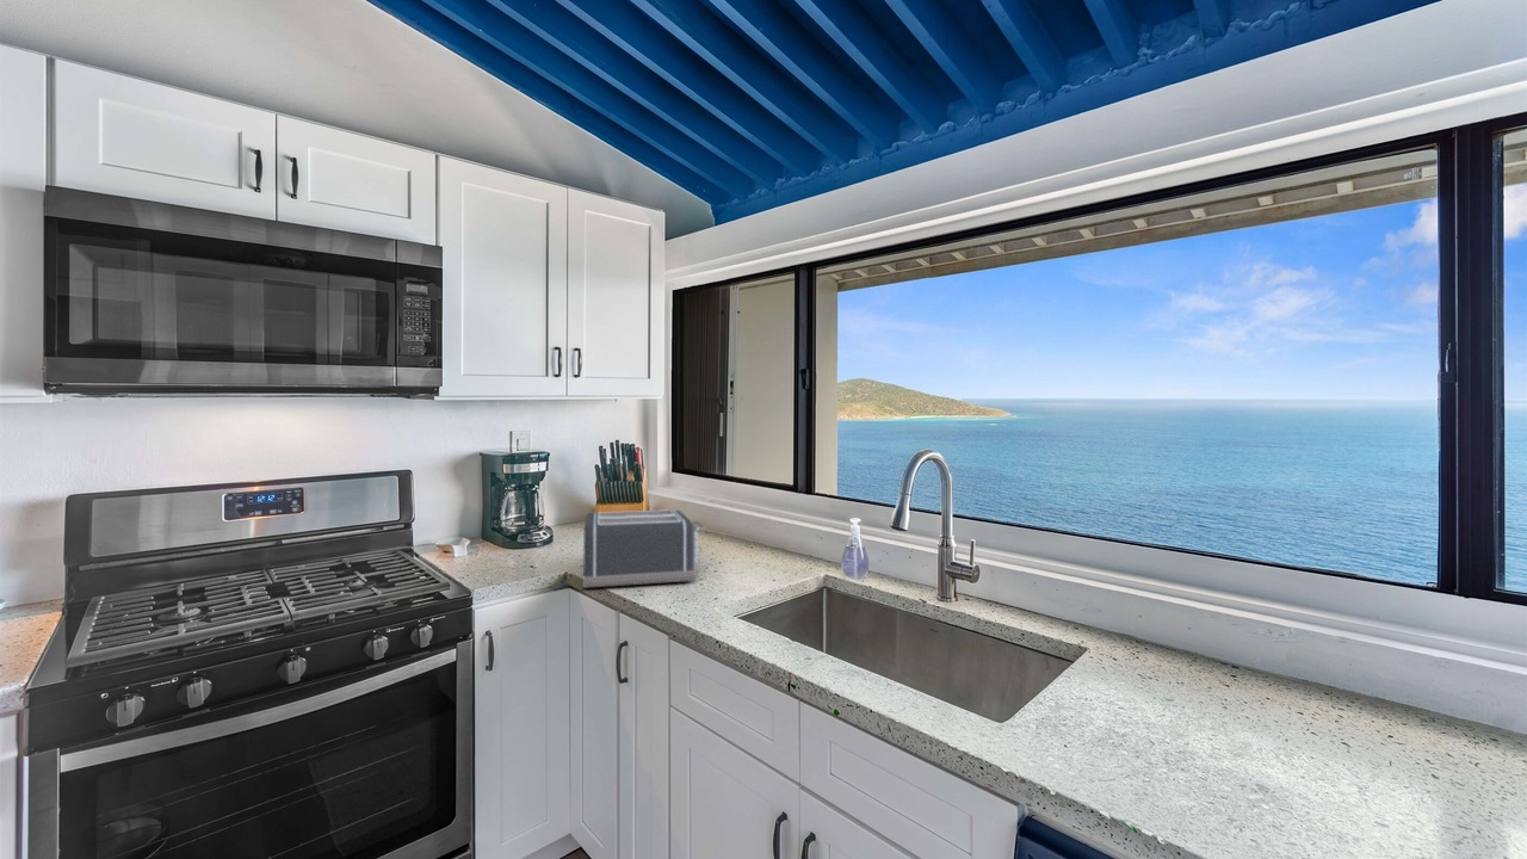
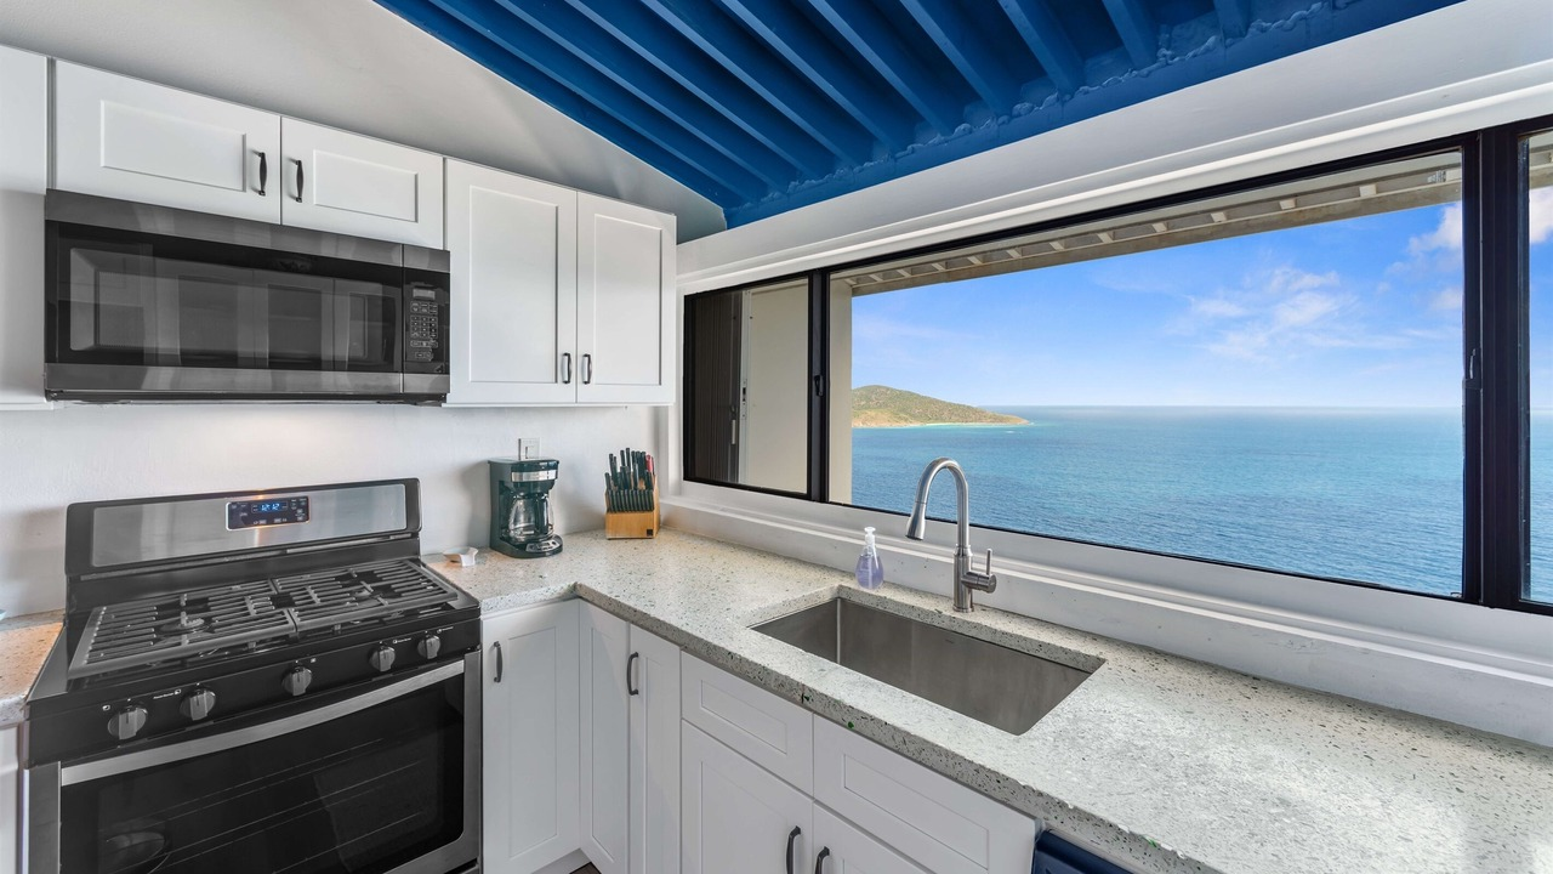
- toaster (644, 543)
